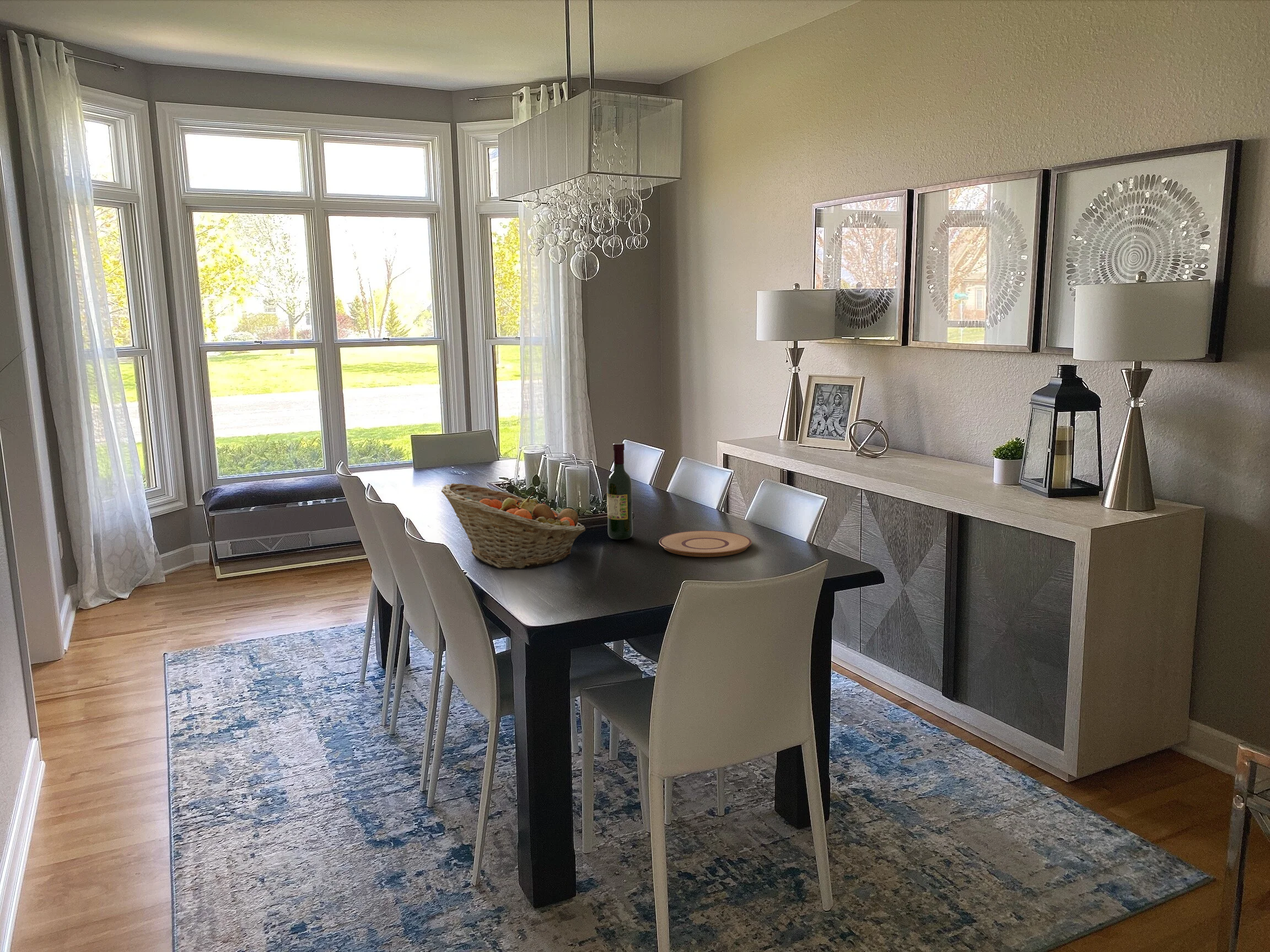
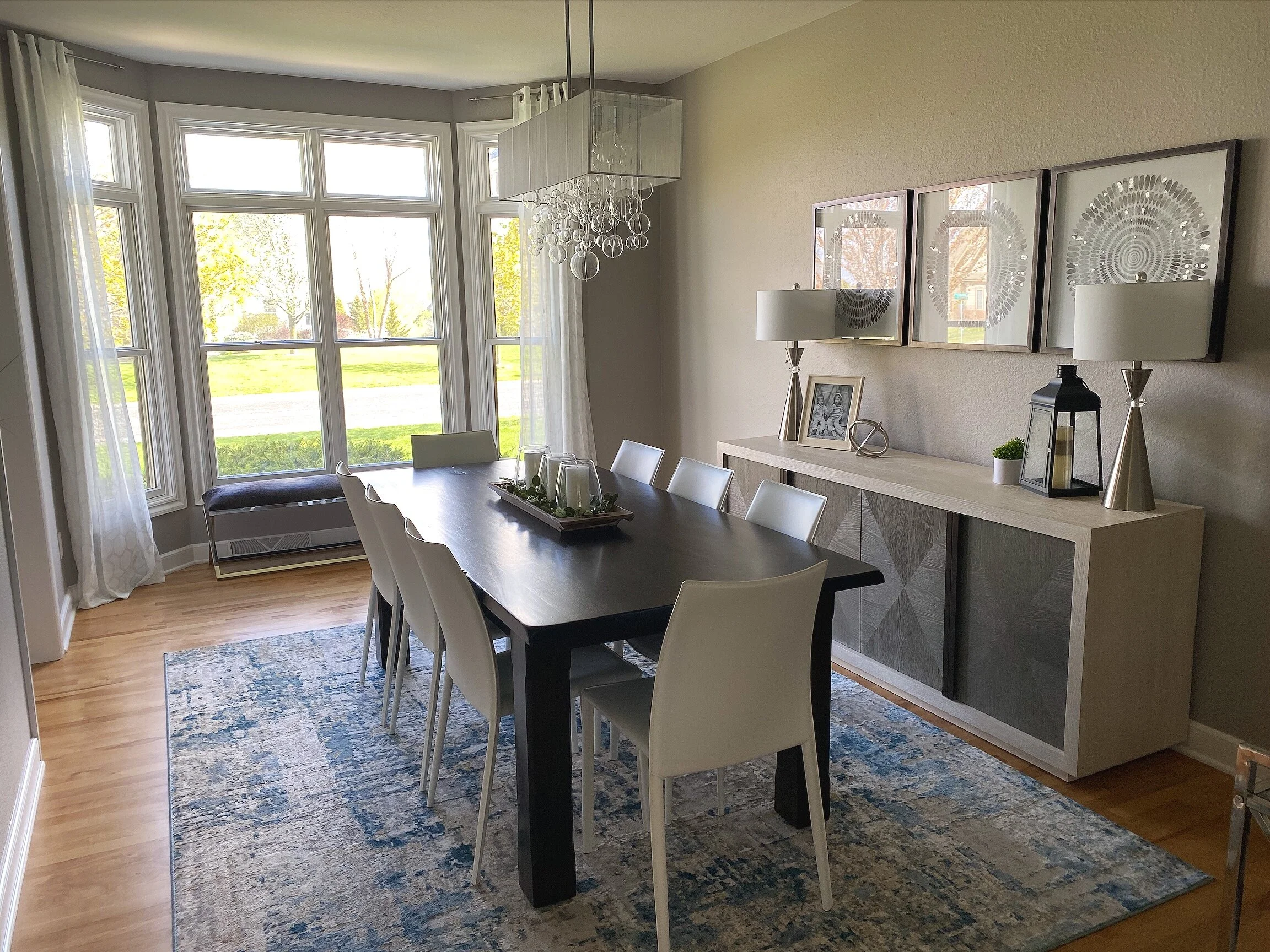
- fruit basket (513, 520)
- plate (705, 543)
- wine bottle (619, 491)
